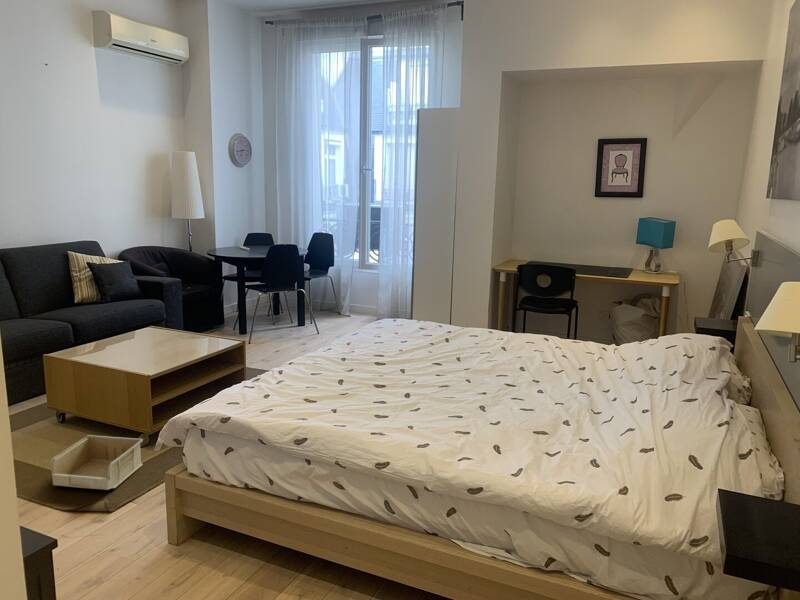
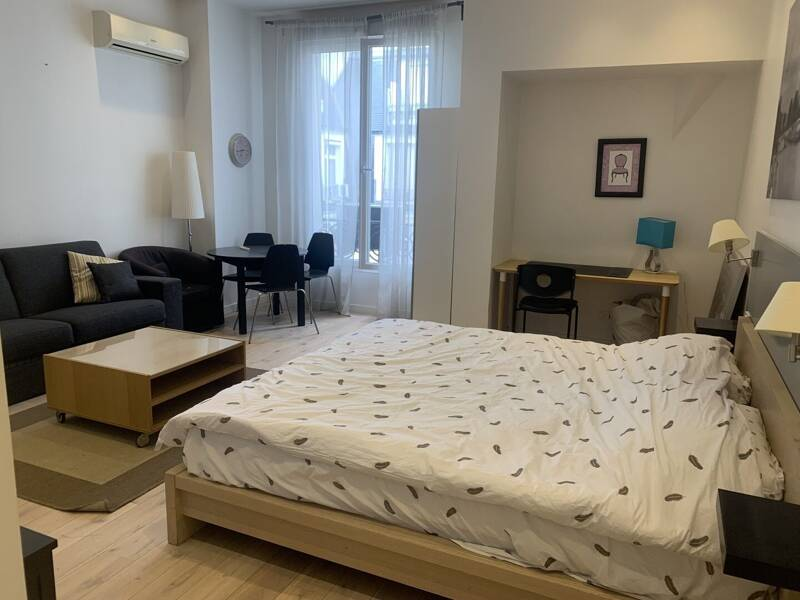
- storage bin (98, 462)
